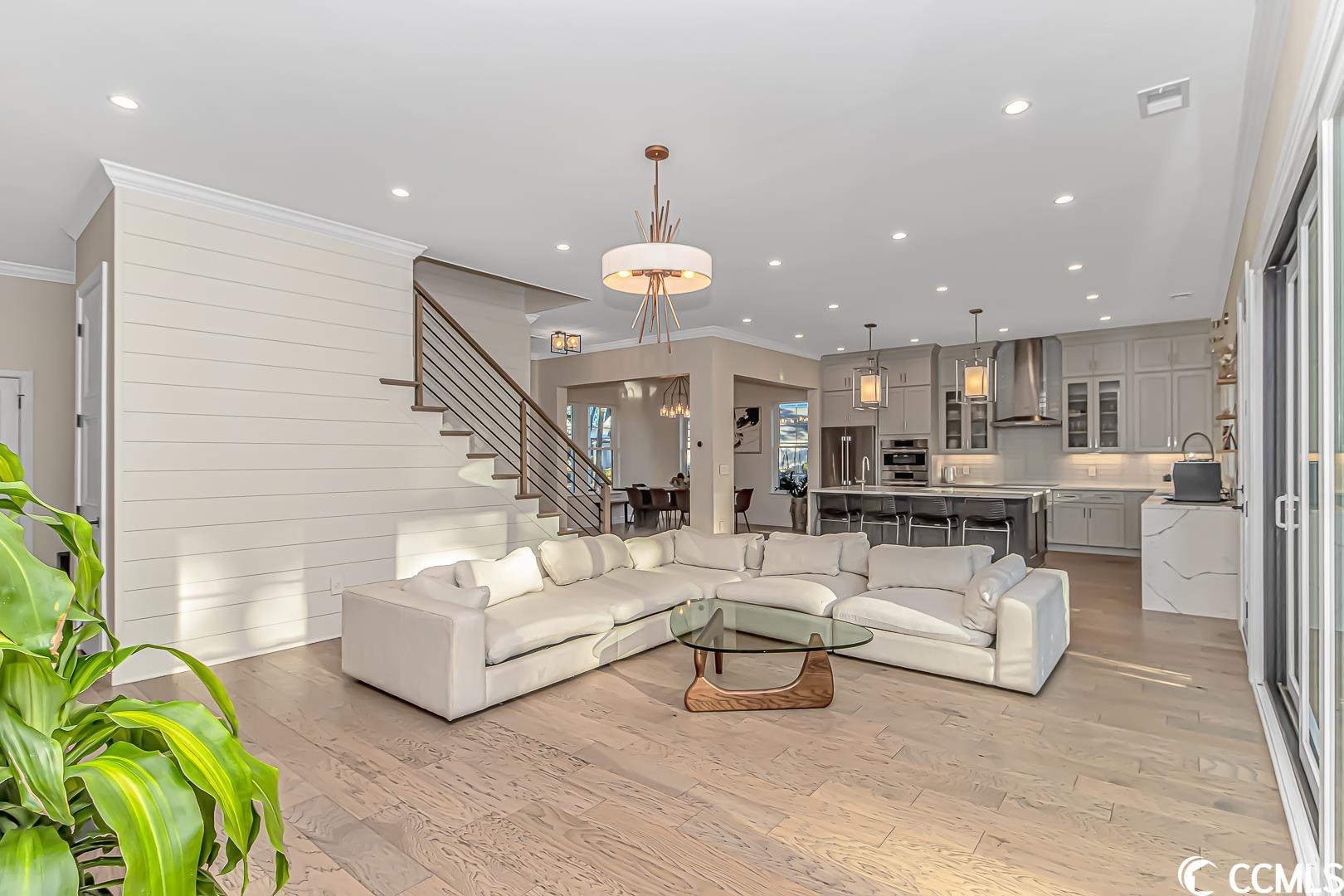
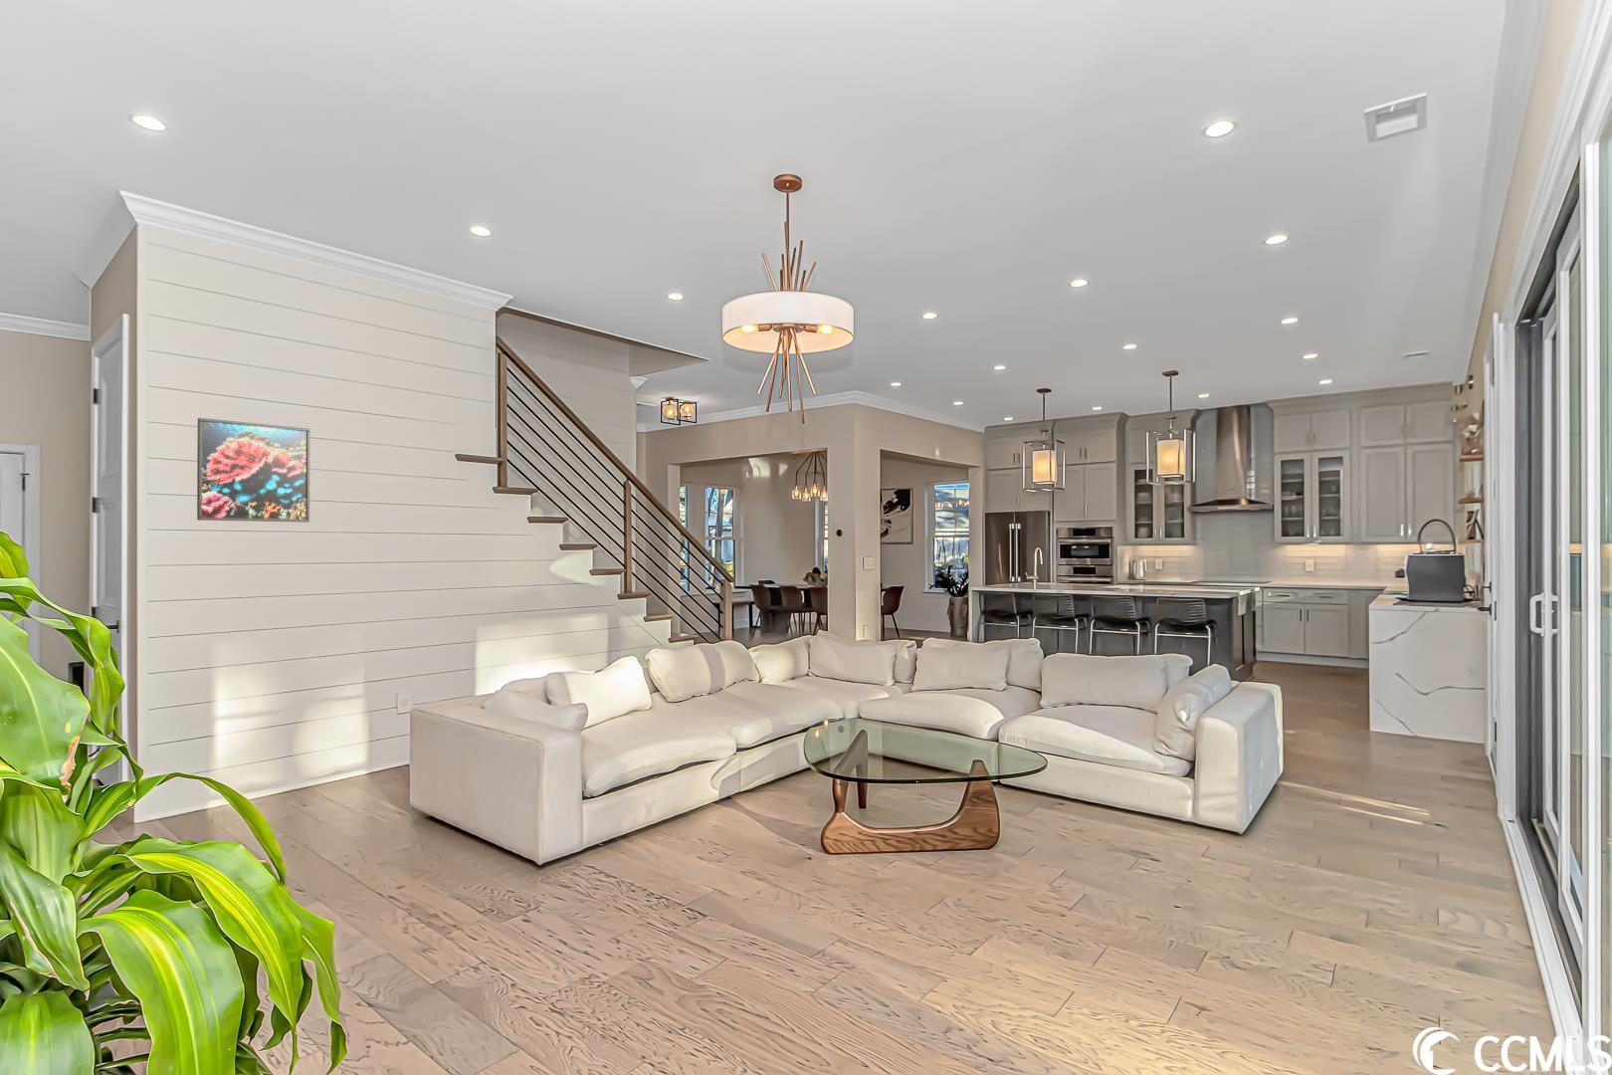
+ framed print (255, 472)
